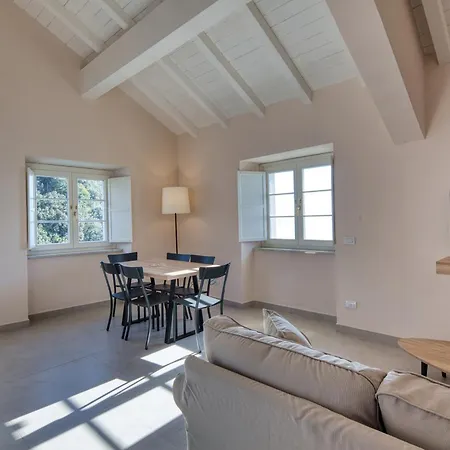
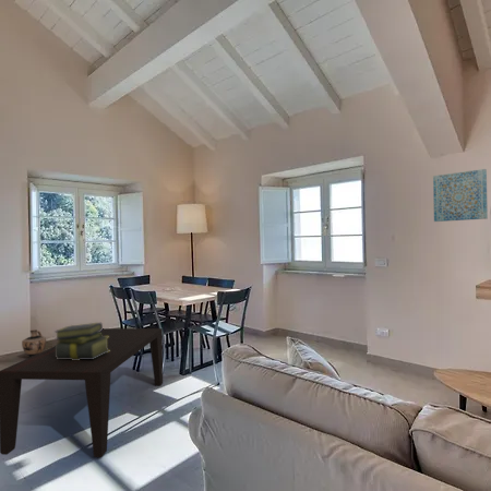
+ ceramic jug (34, 344)
+ stack of books (80, 339)
+ wall art (458, 196)
+ coffee table (97, 379)
